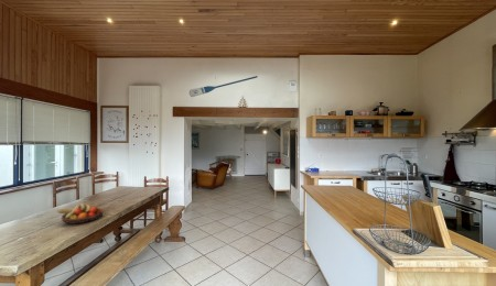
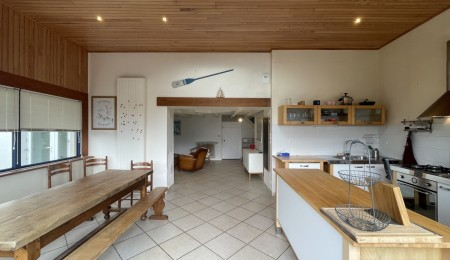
- fruit bowl (83, 211)
